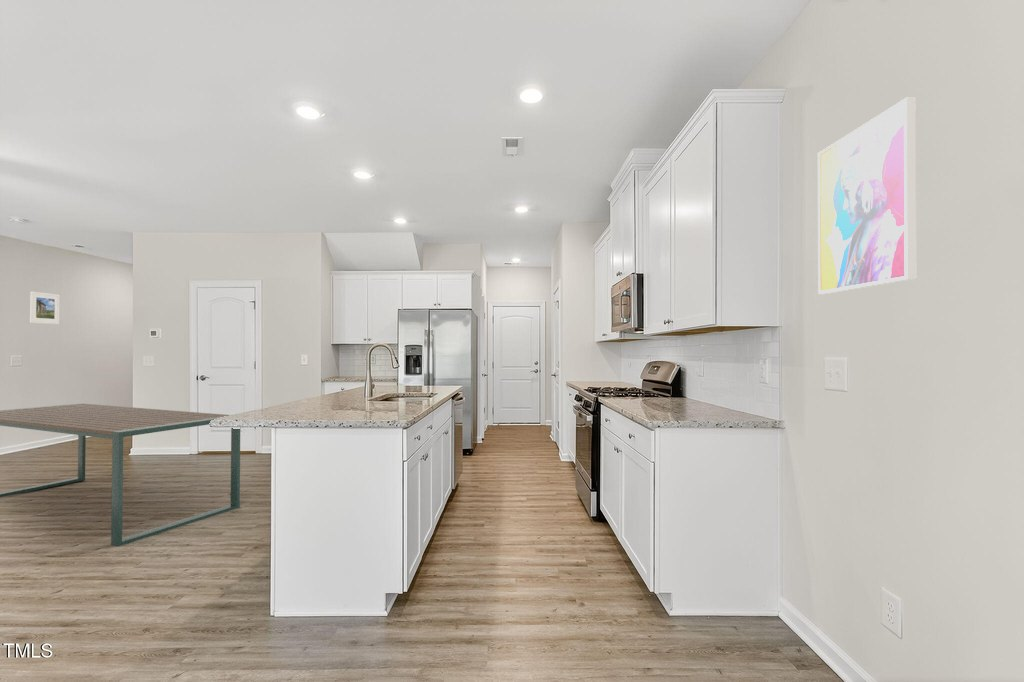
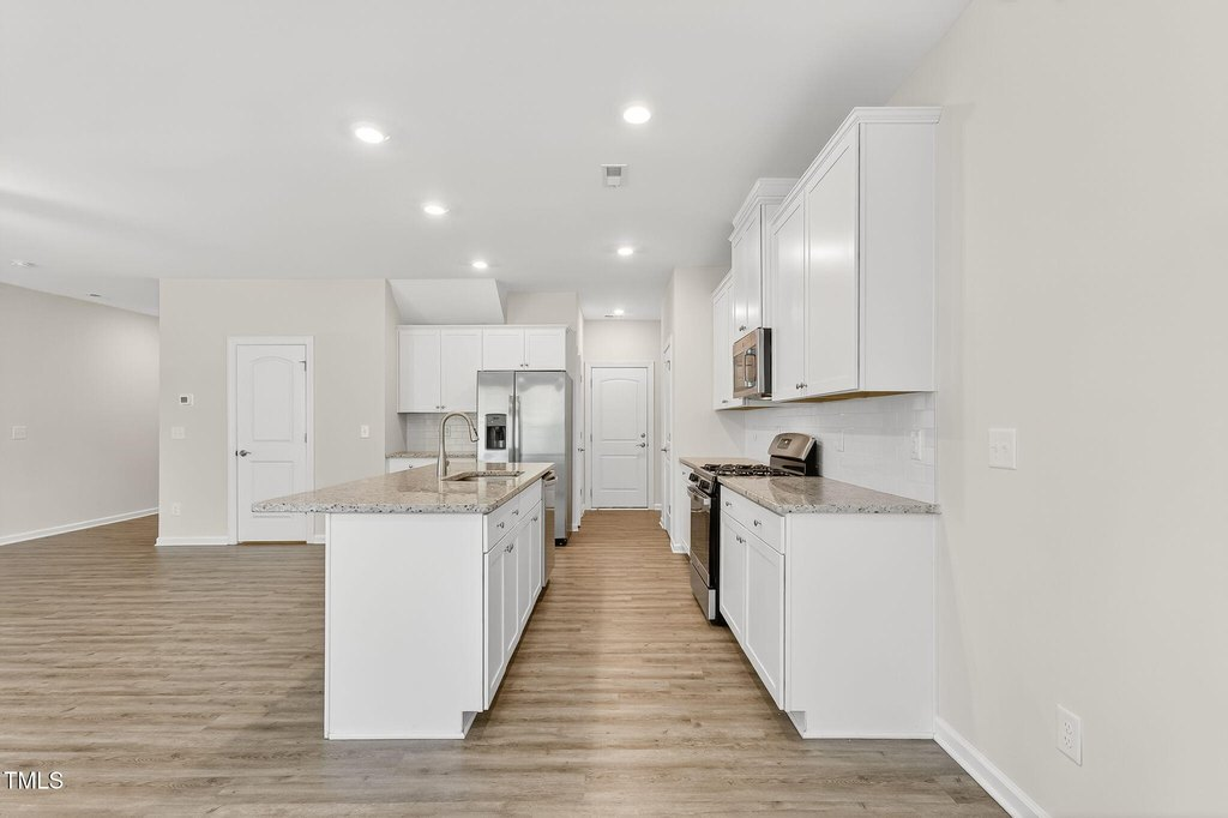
- dining table (84, 460)
- wall art (860, 207)
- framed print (45, 308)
